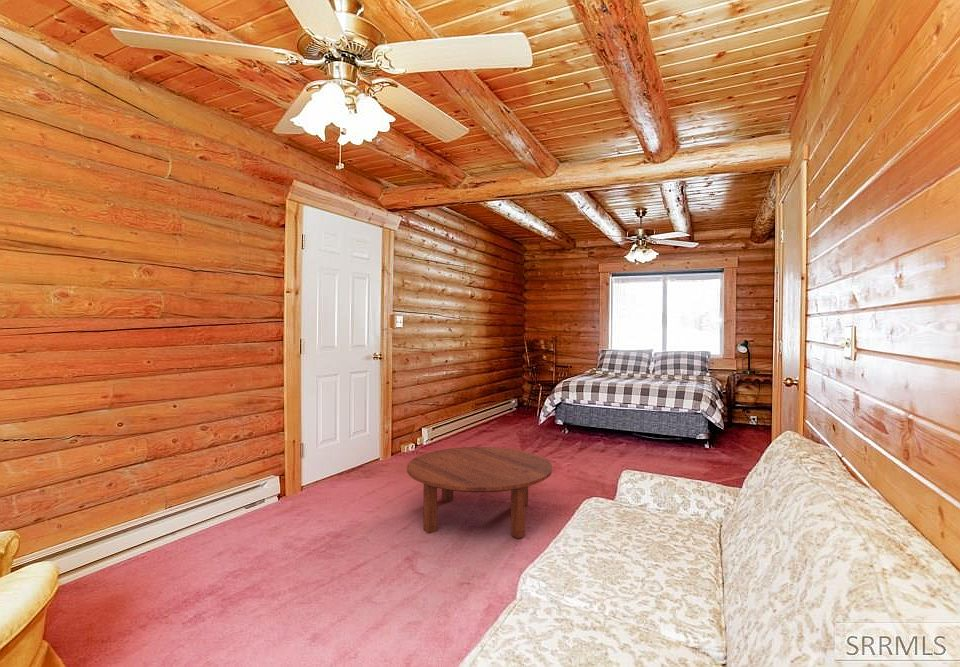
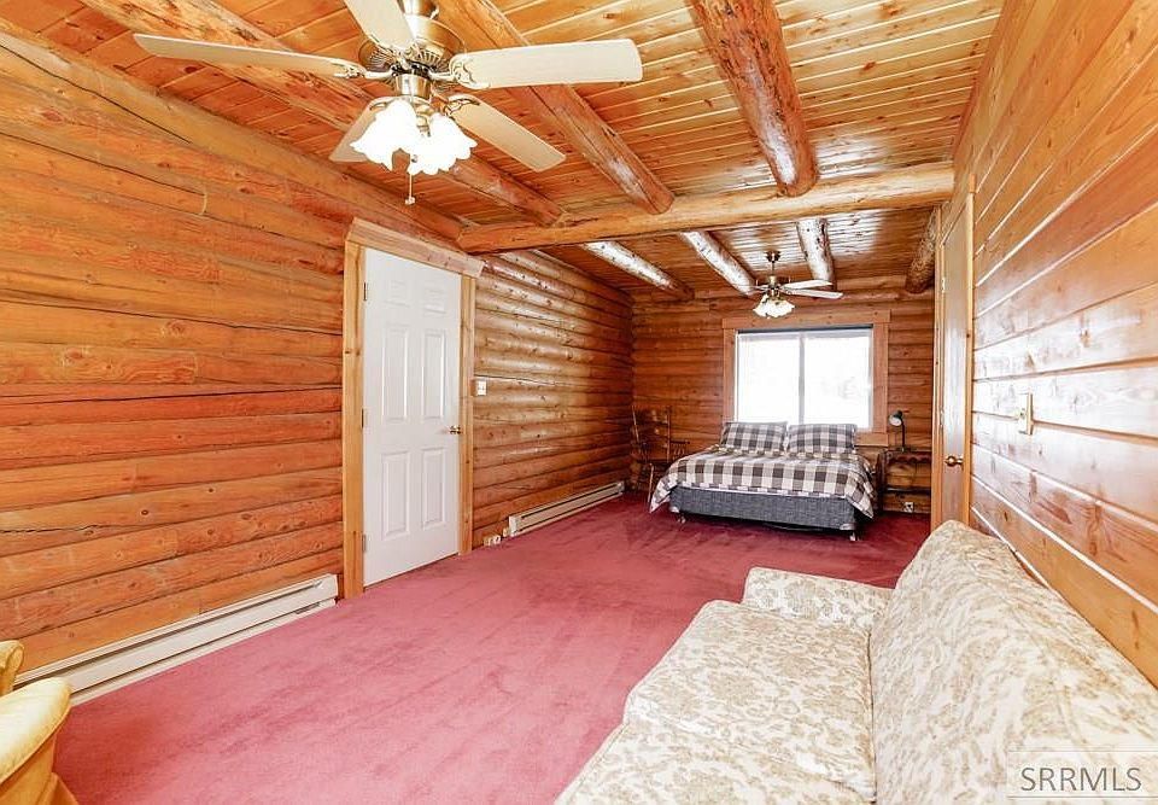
- coffee table (479, 490)
